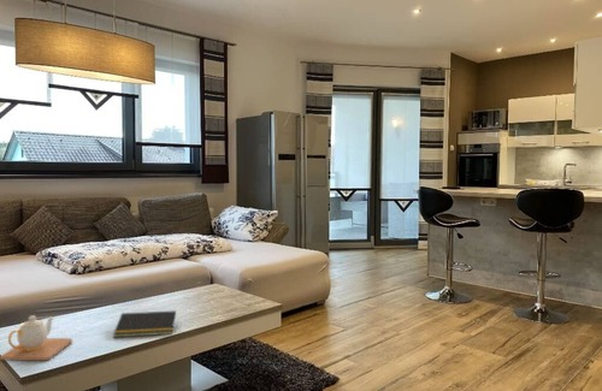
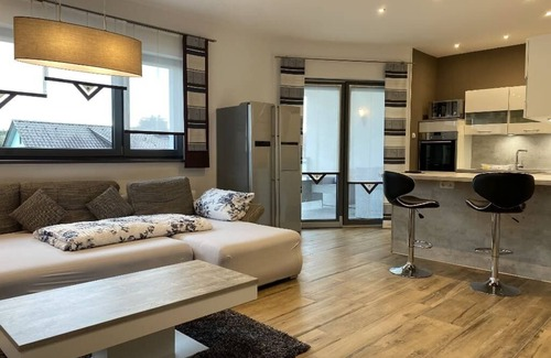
- teapot (36, 332)
- notepad (146, 322)
